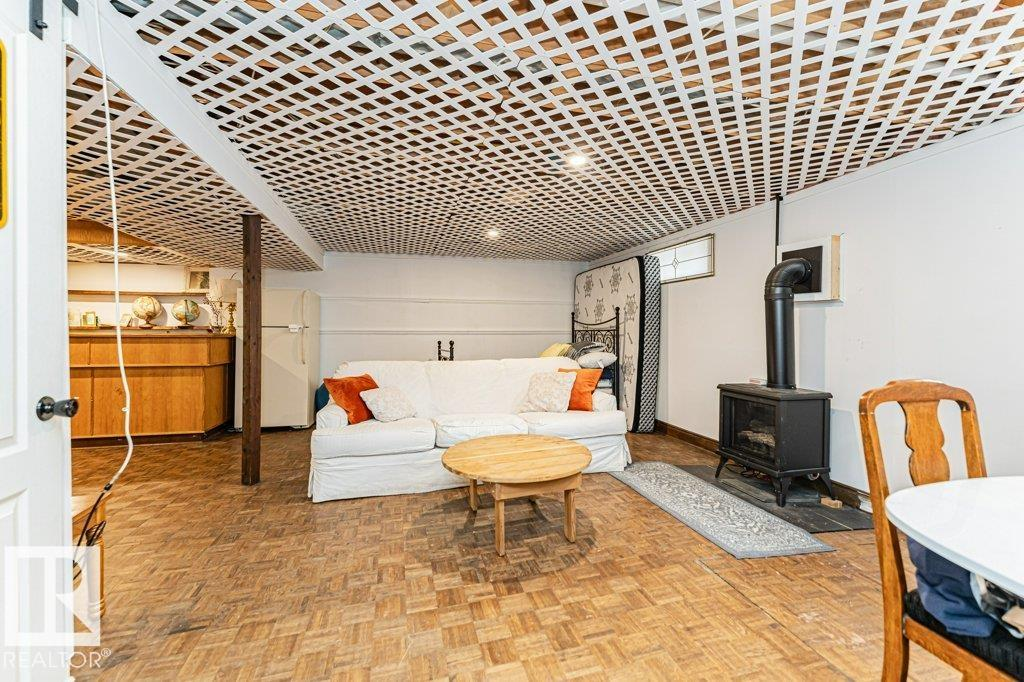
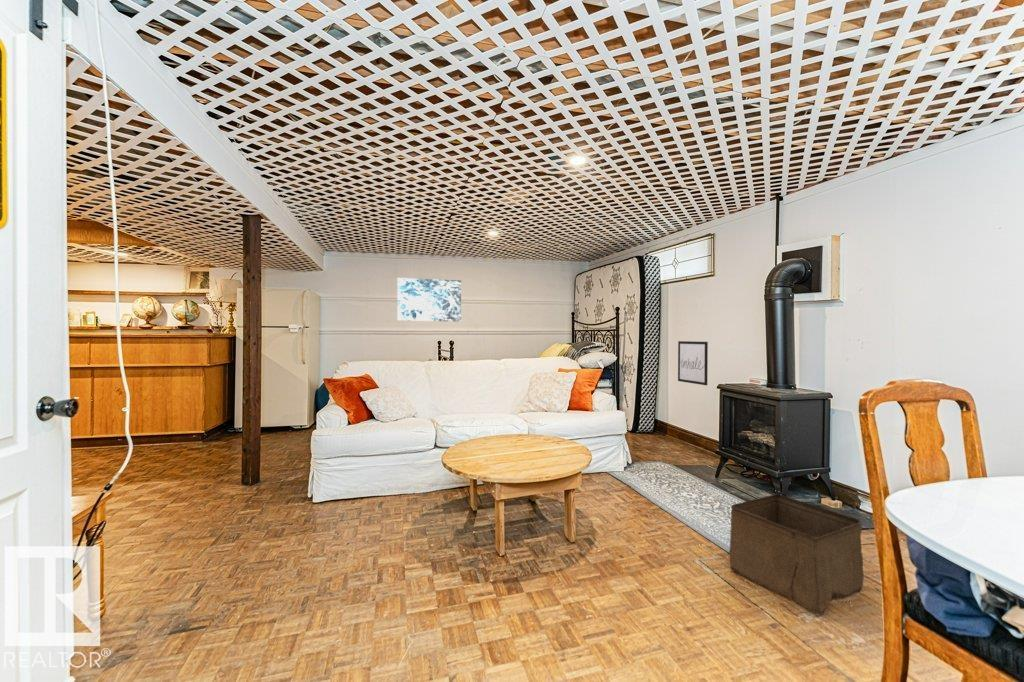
+ storage bin (794, 546)
+ wall art (429, 300)
+ wall art (692, 362)
